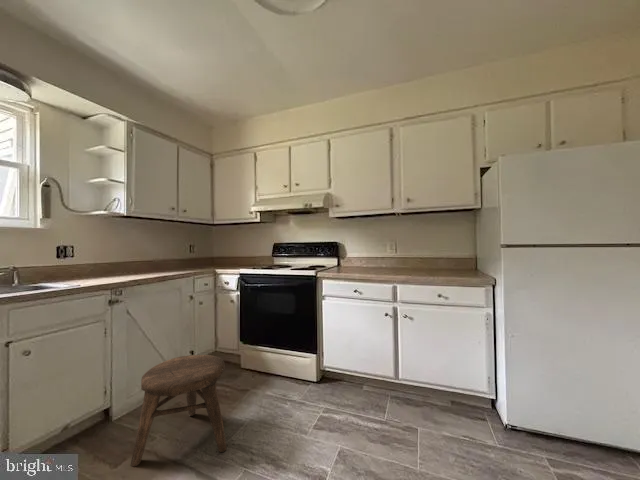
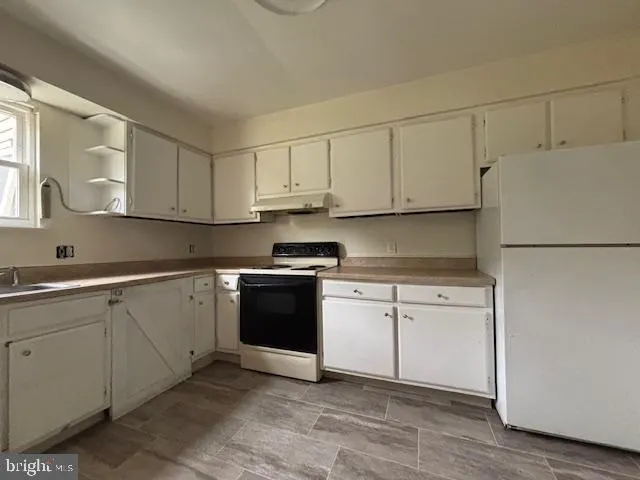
- stool (181, 407)
